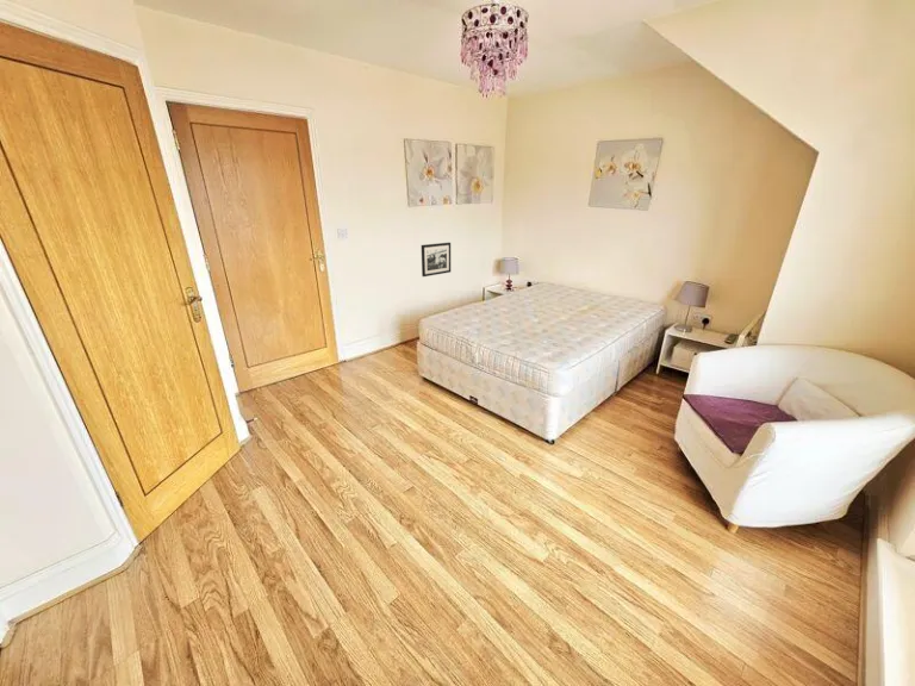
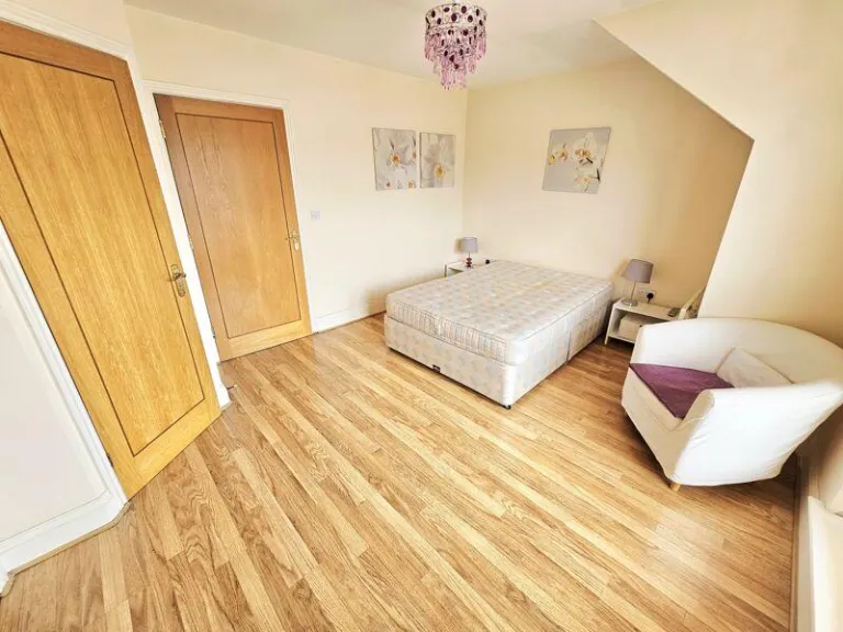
- picture frame (436, 258)
